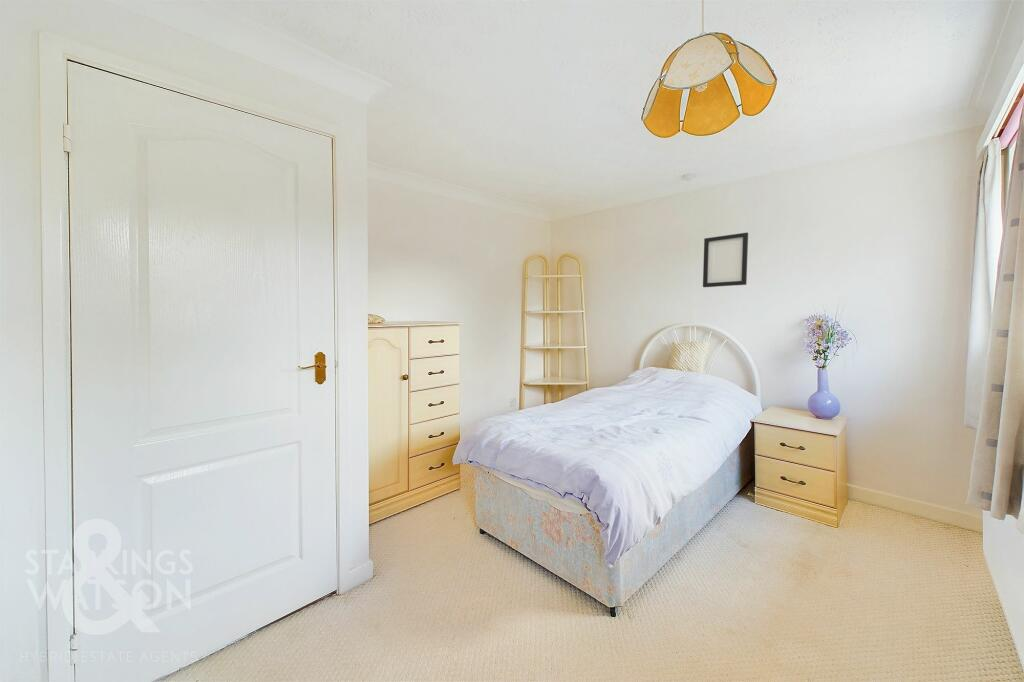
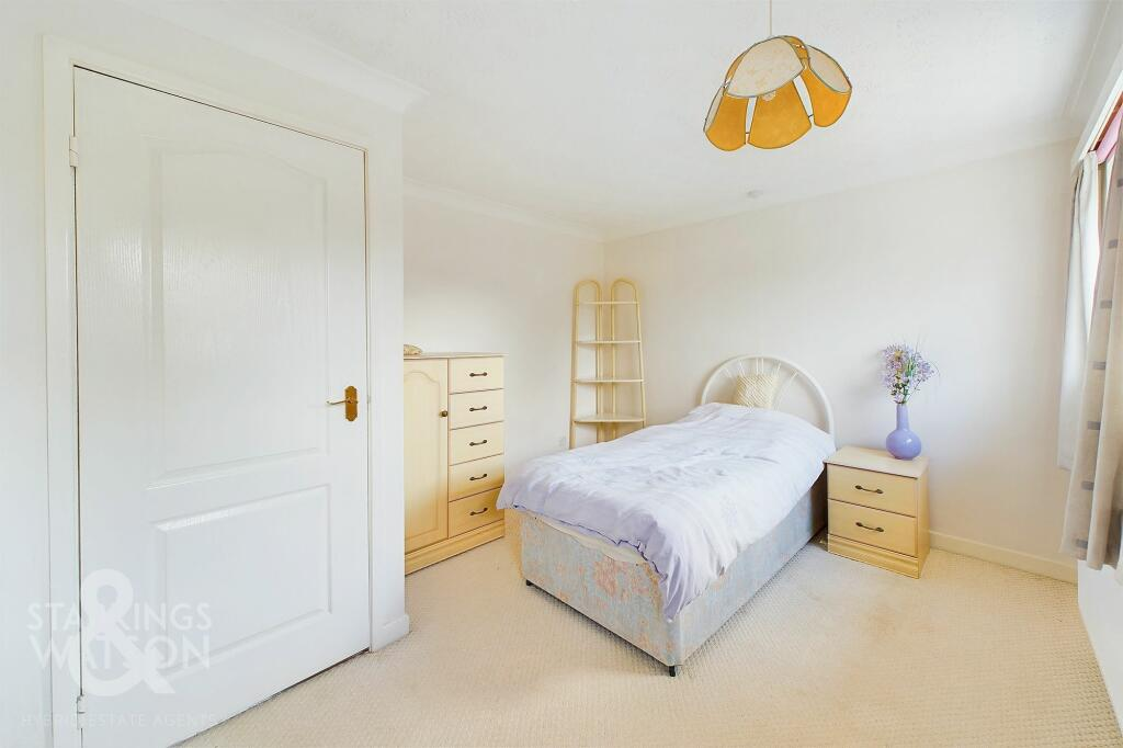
- picture frame (725, 261)
